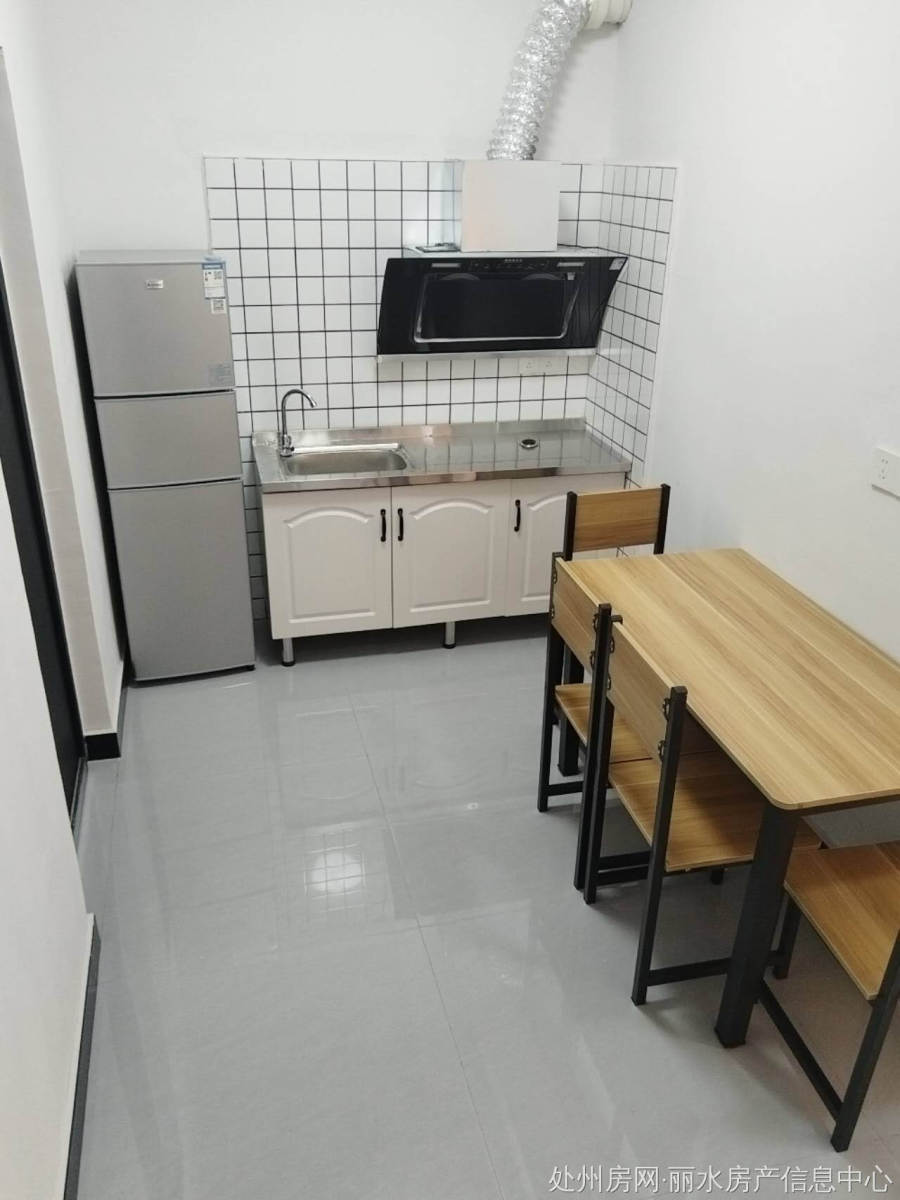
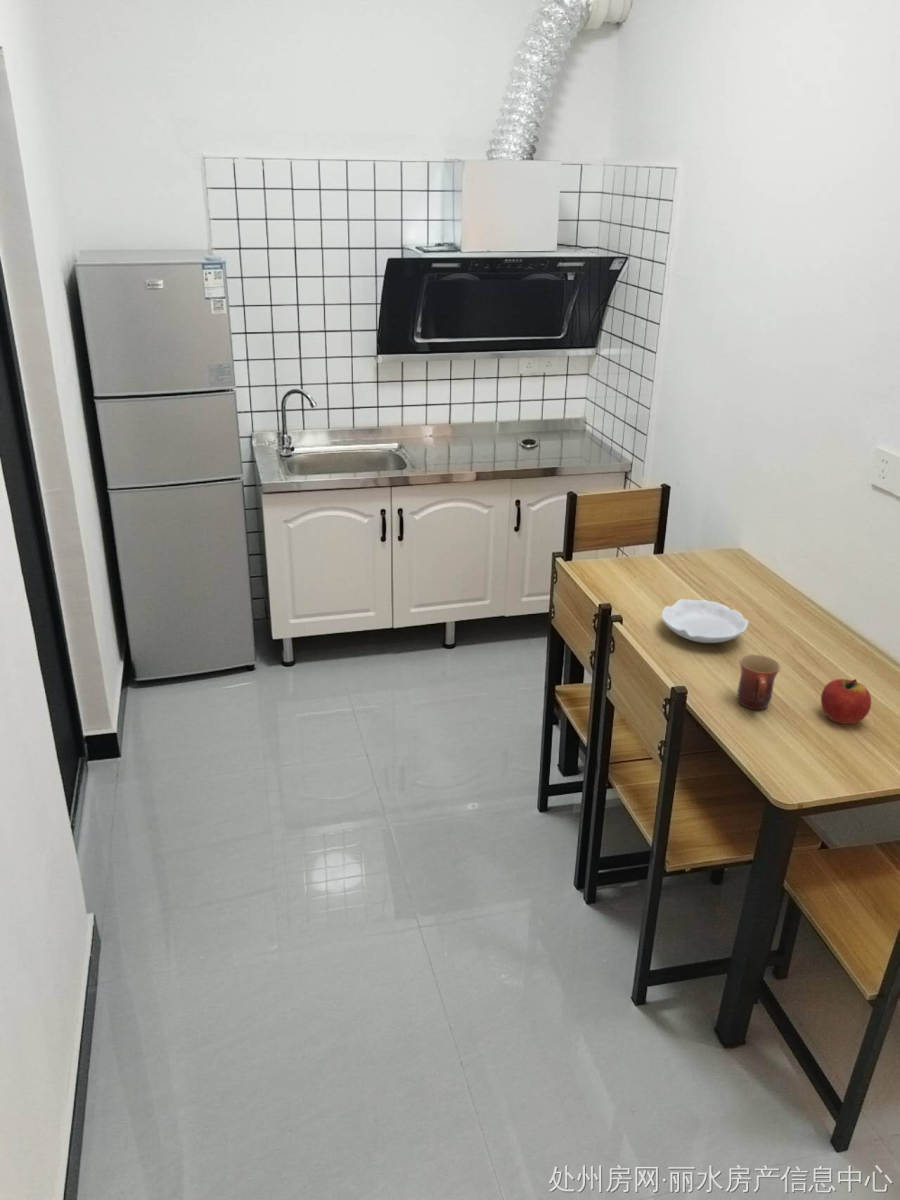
+ mug (757, 686)
+ apple (846, 699)
+ bowl (702, 625)
